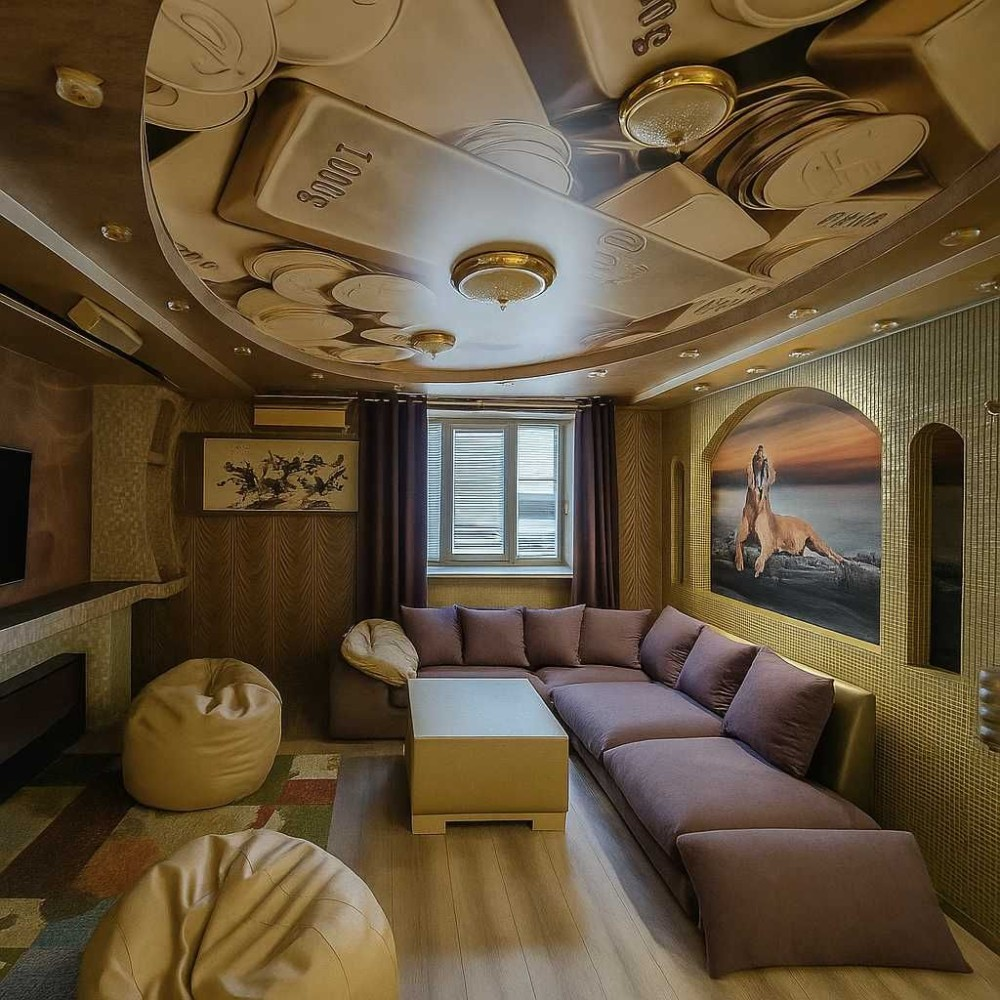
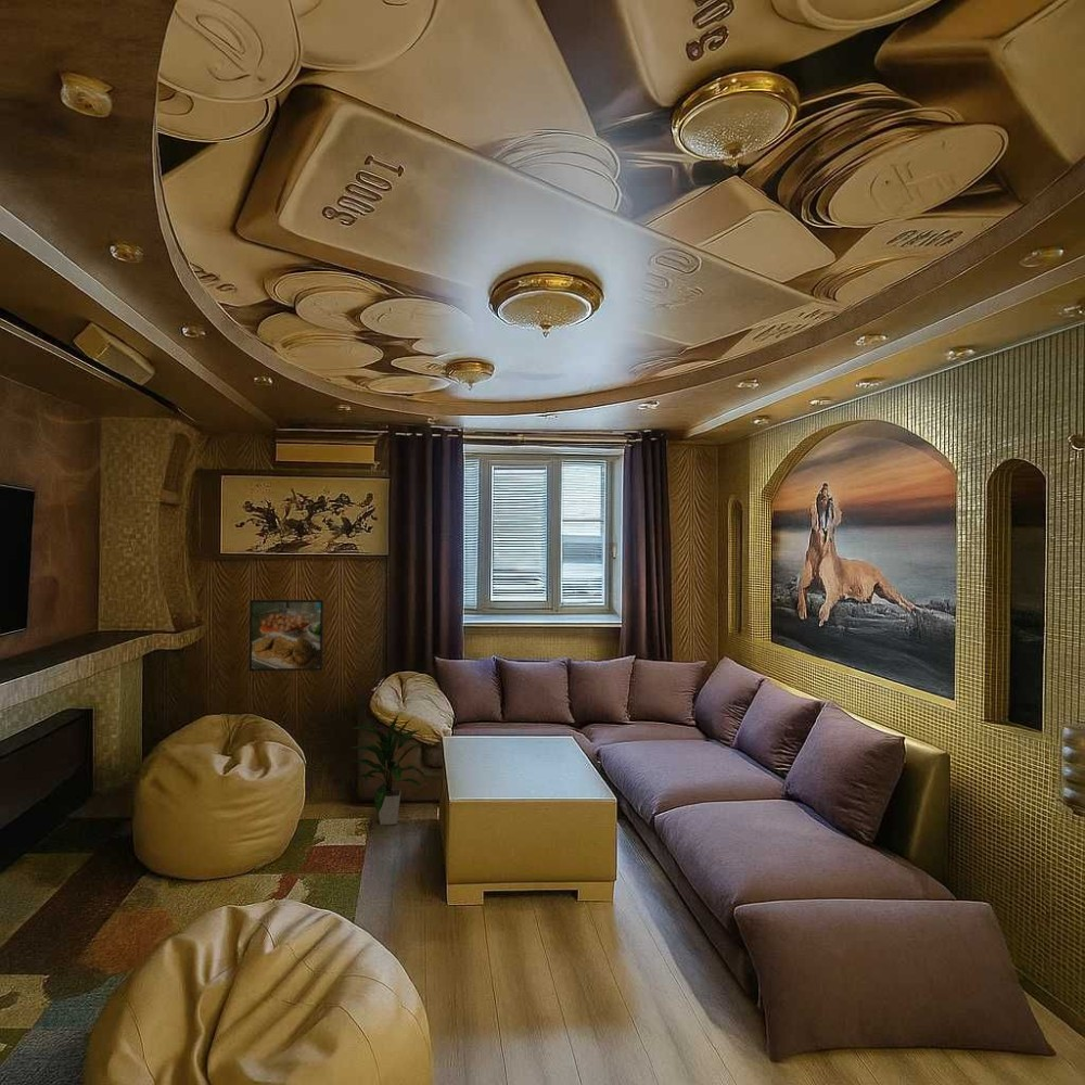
+ indoor plant (385, 769)
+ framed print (286, 635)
